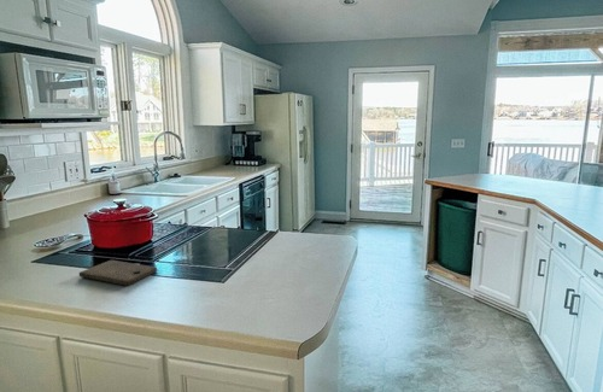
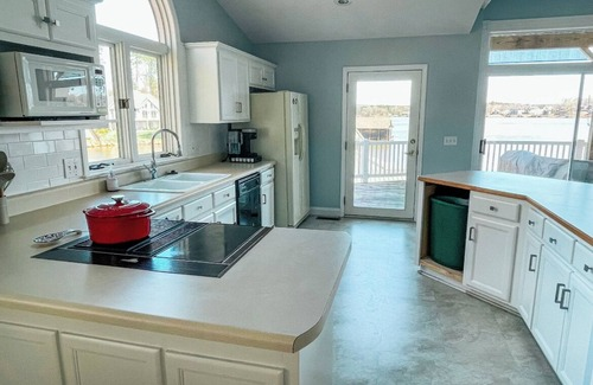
- cutting board (118, 271)
